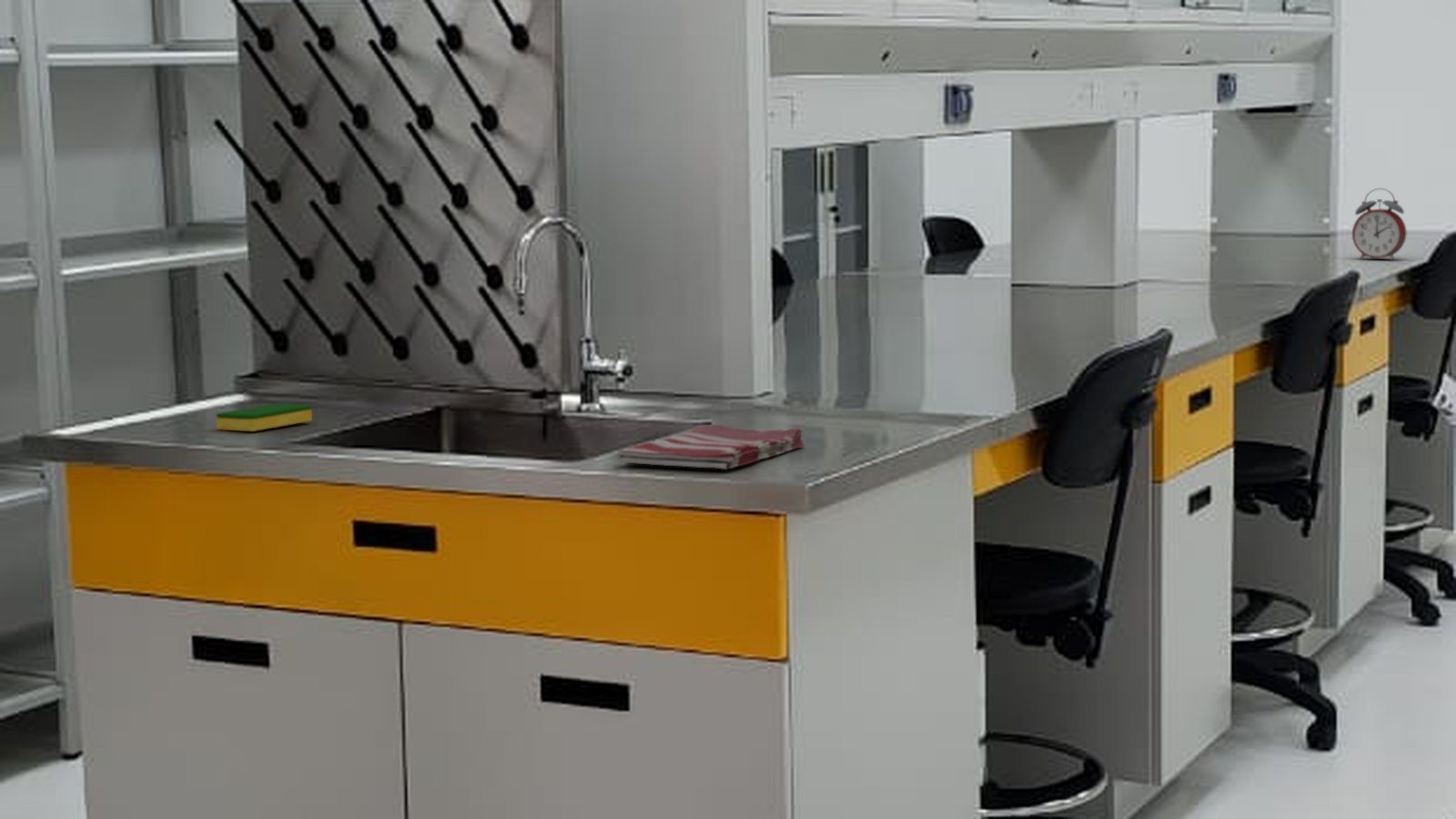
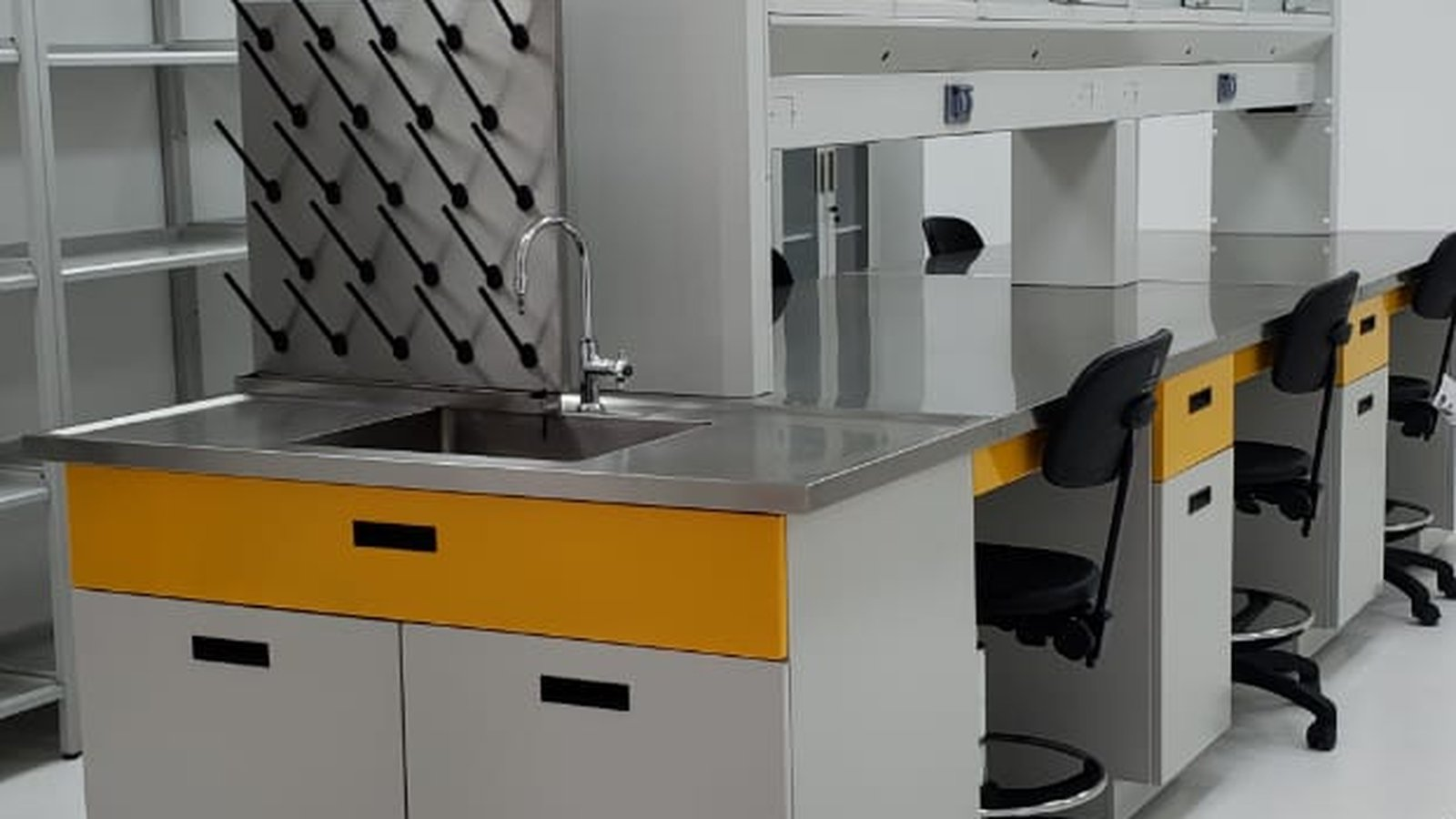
- dish towel (712, 445)
- dish sponge (265, 417)
- alarm clock (1380, 223)
